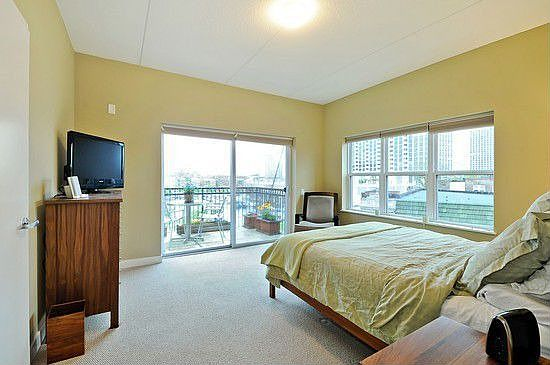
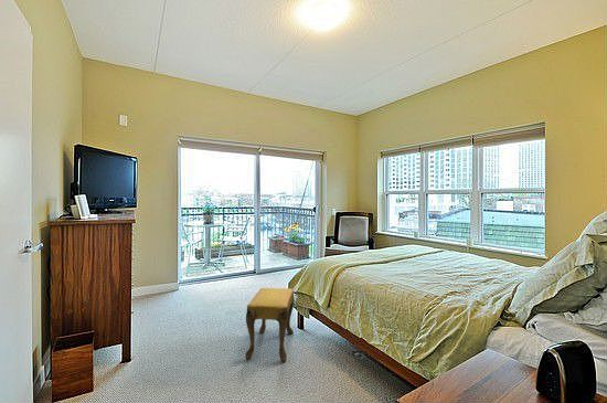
+ footstool (271, 319)
